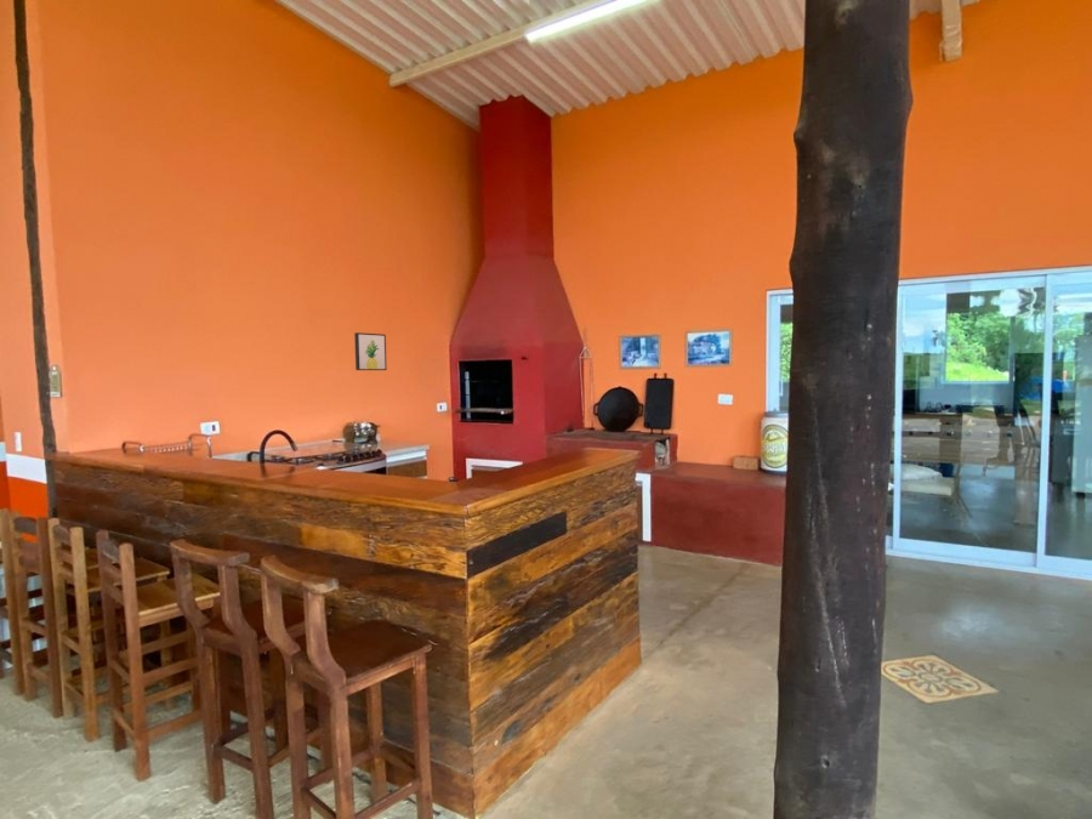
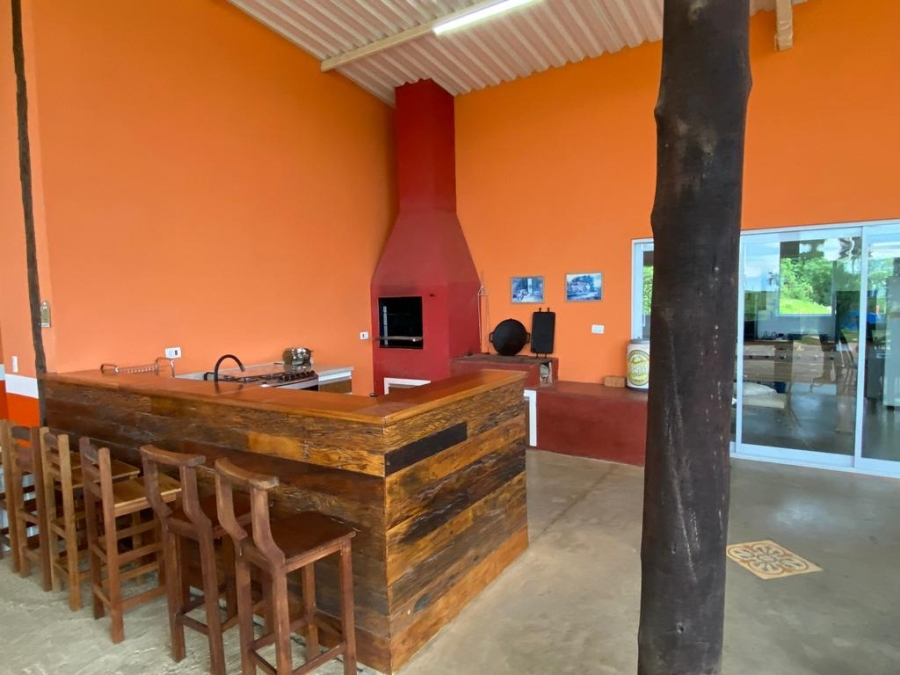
- wall art (370, 352)
